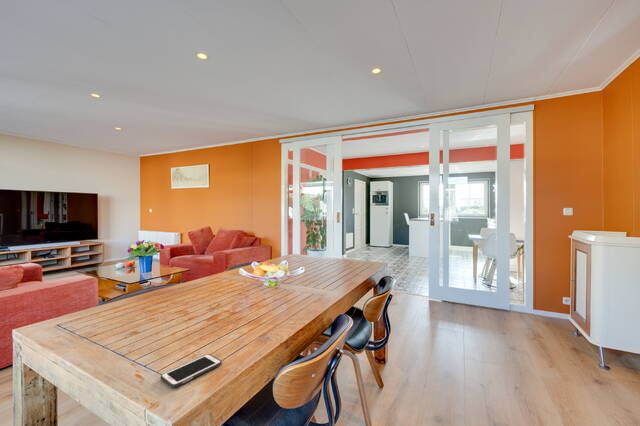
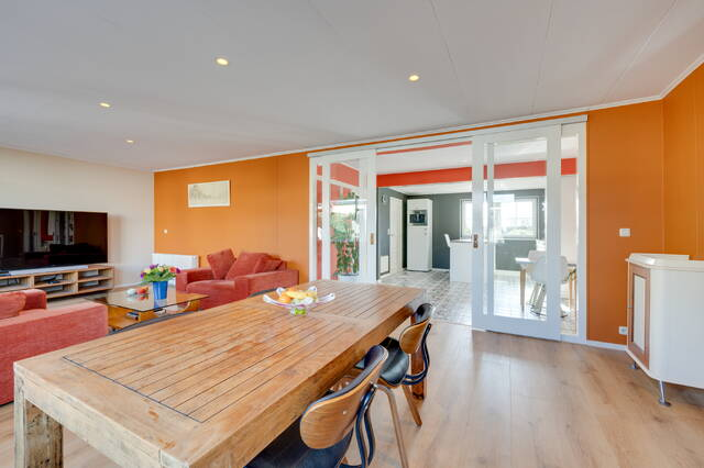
- cell phone (192, 369)
